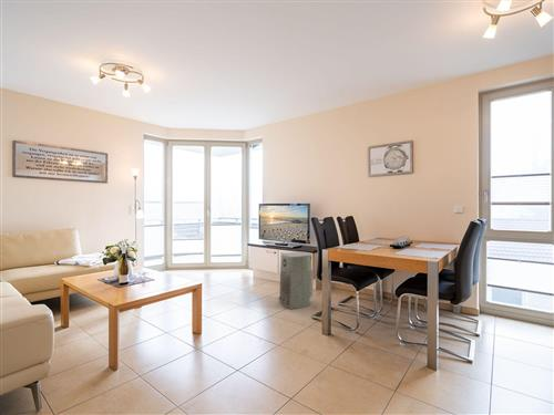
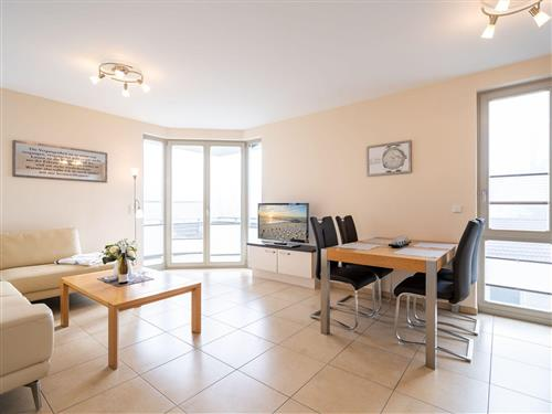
- air purifier (296, 278)
